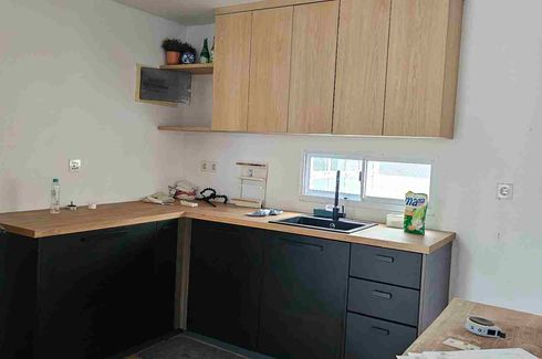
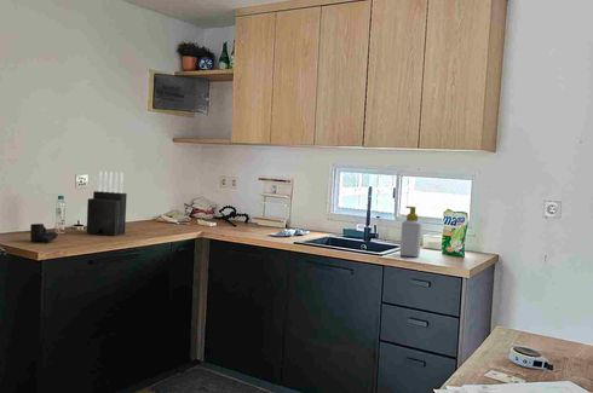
+ soap bottle (410, 231)
+ knife block (105, 202)
+ coffee mug (44, 232)
